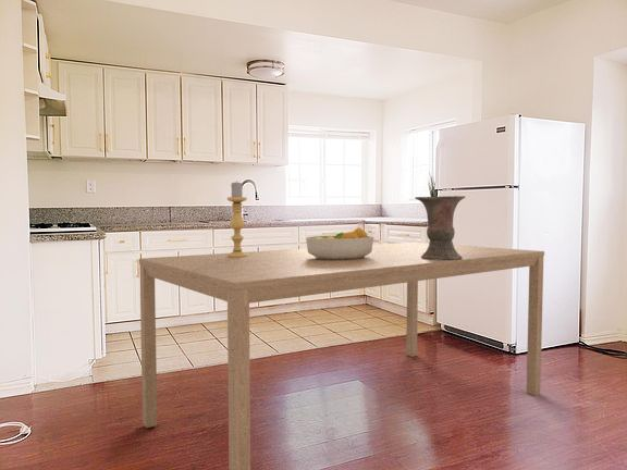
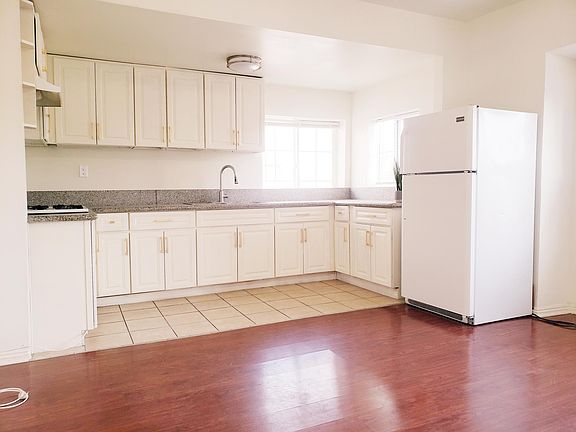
- fruit bowl (340, 242)
- dining table (349, 289)
- vase (440, 226)
- candle holder (236, 218)
